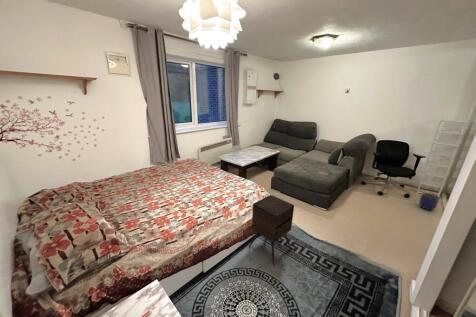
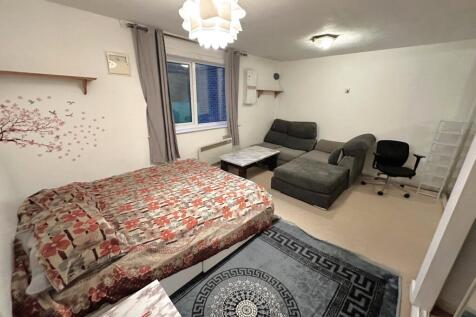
- side table (272, 226)
- planter (428, 201)
